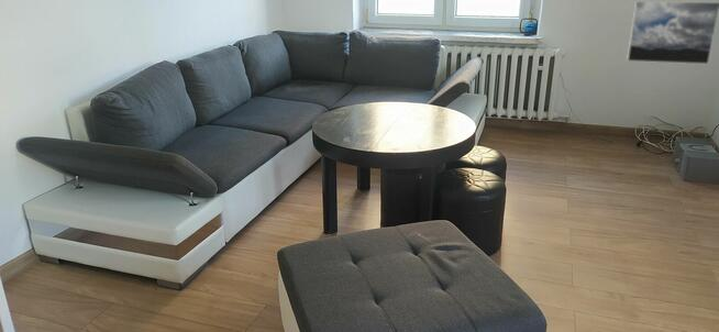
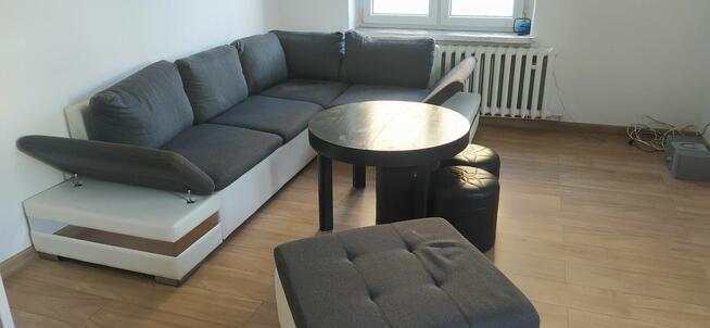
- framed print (672, 32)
